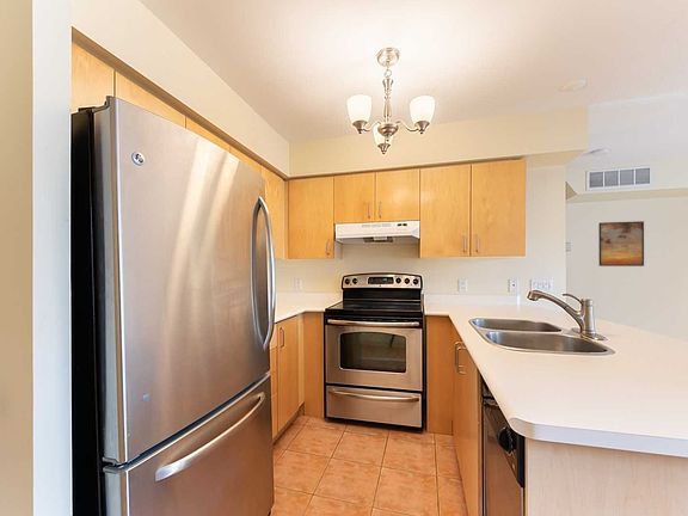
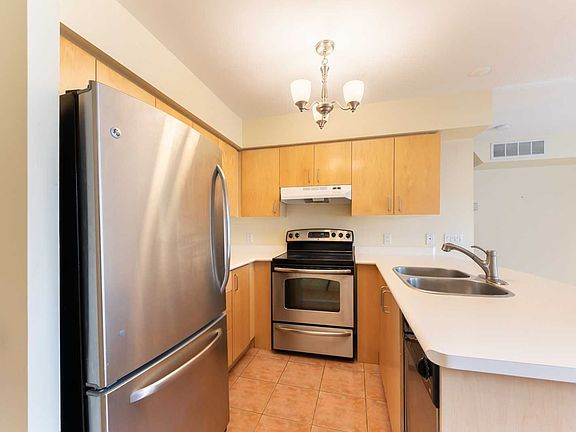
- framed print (620, 244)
